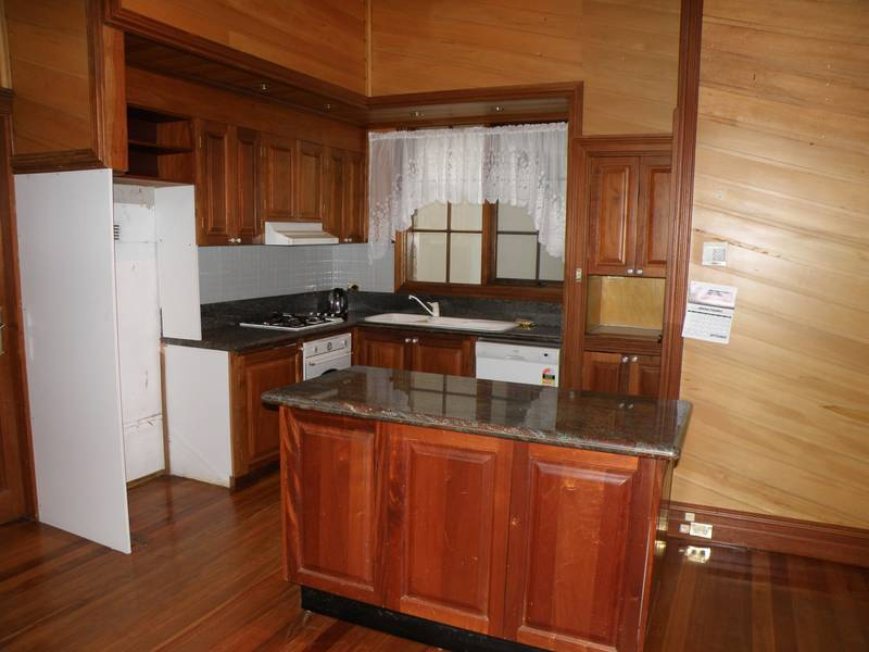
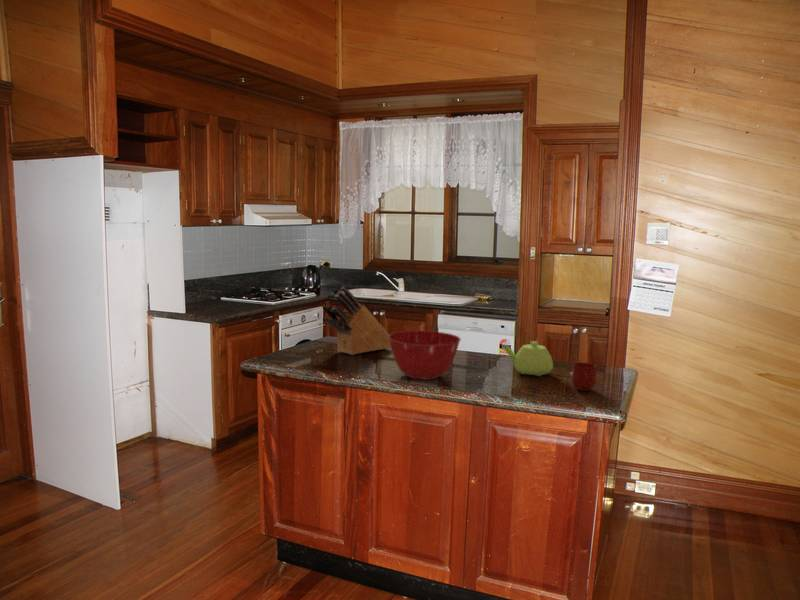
+ knife block (358, 318)
+ mug (584, 378)
+ teapot (528, 356)
+ mixing bowl (423, 356)
